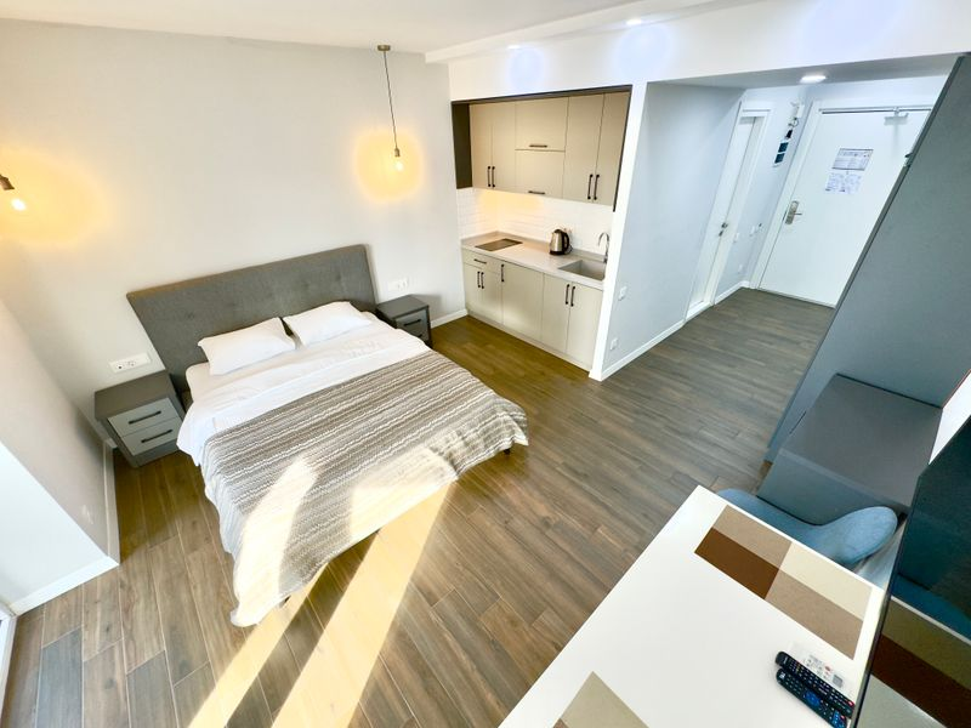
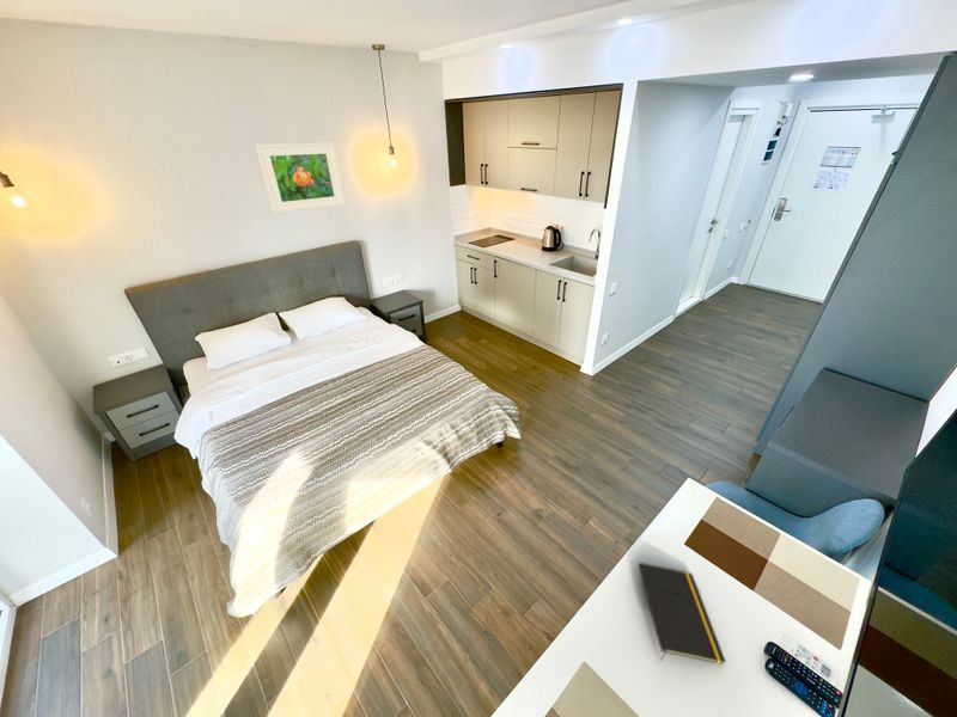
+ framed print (304, 177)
+ notepad (677, 608)
